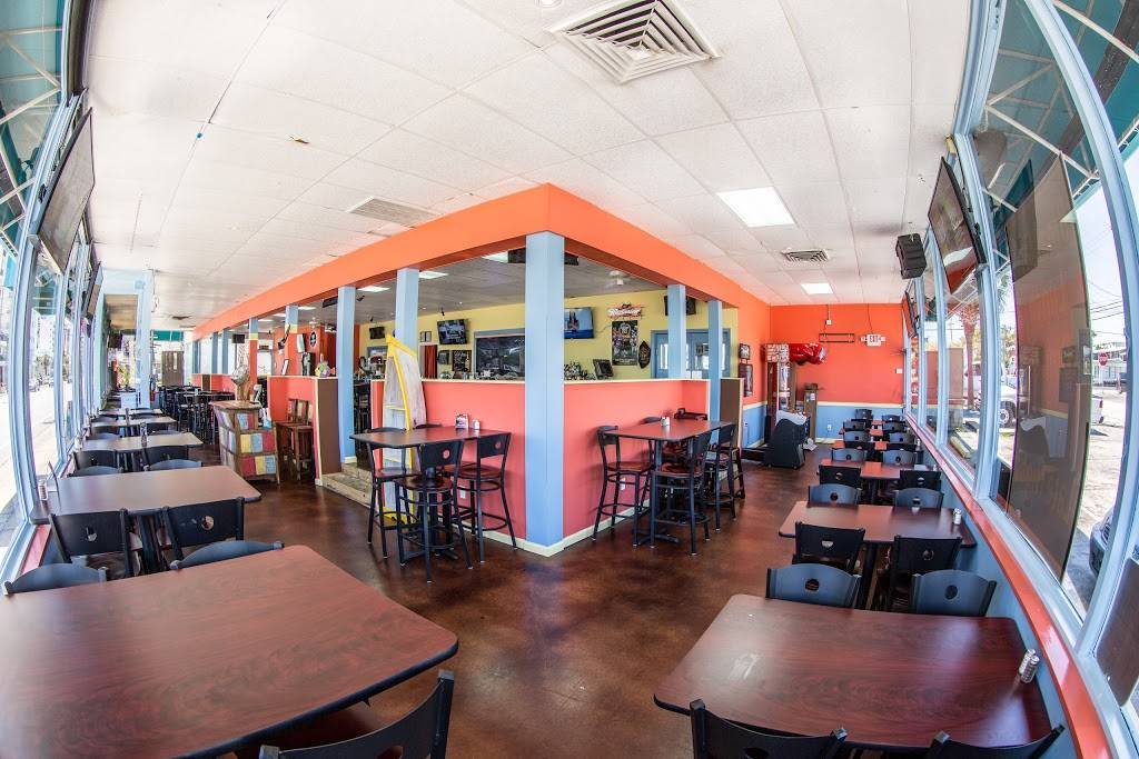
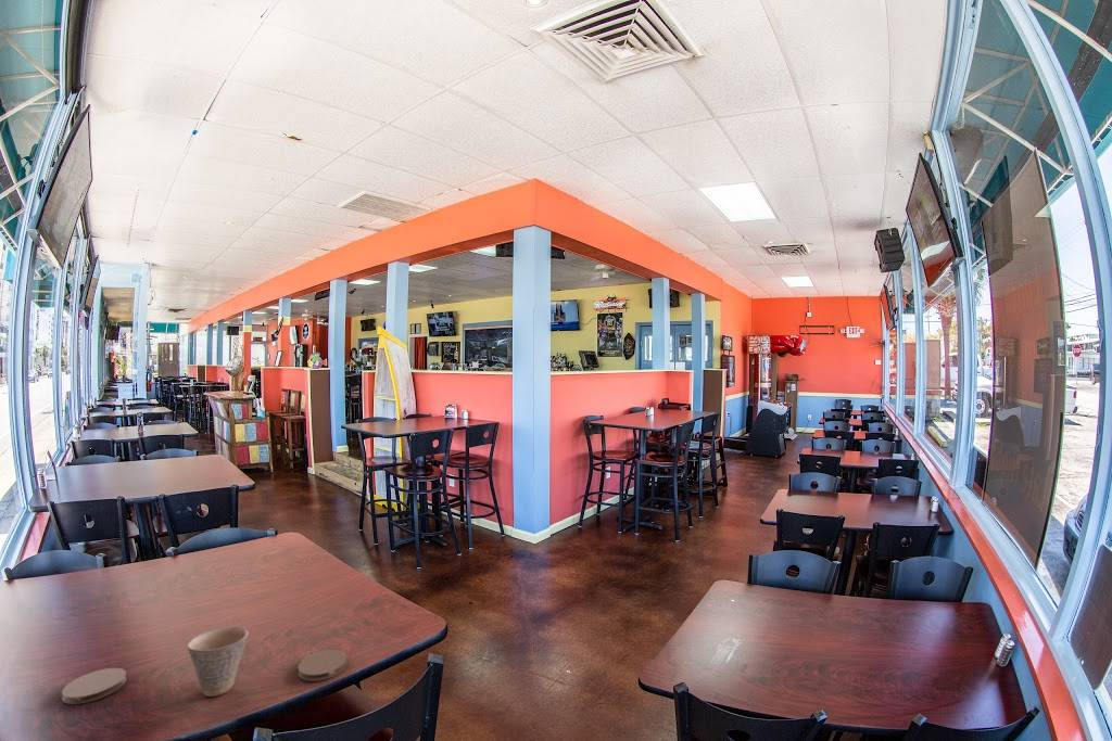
+ coaster (94, 685)
+ coaster (323, 664)
+ cup (218, 662)
